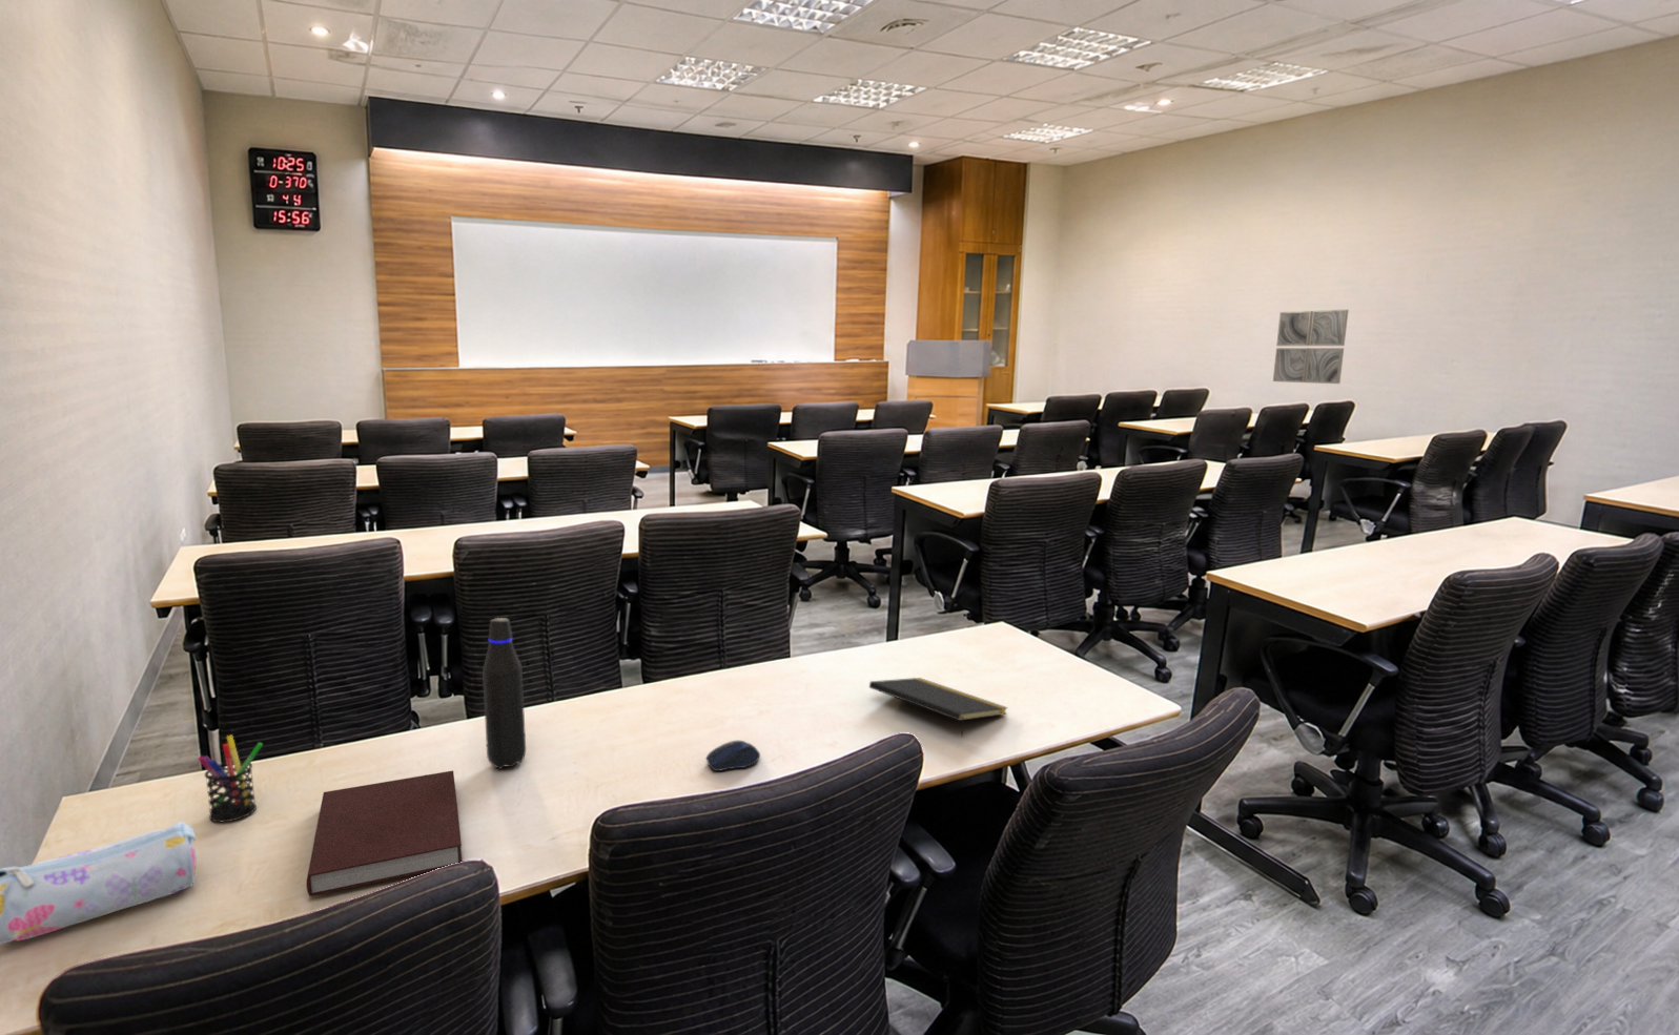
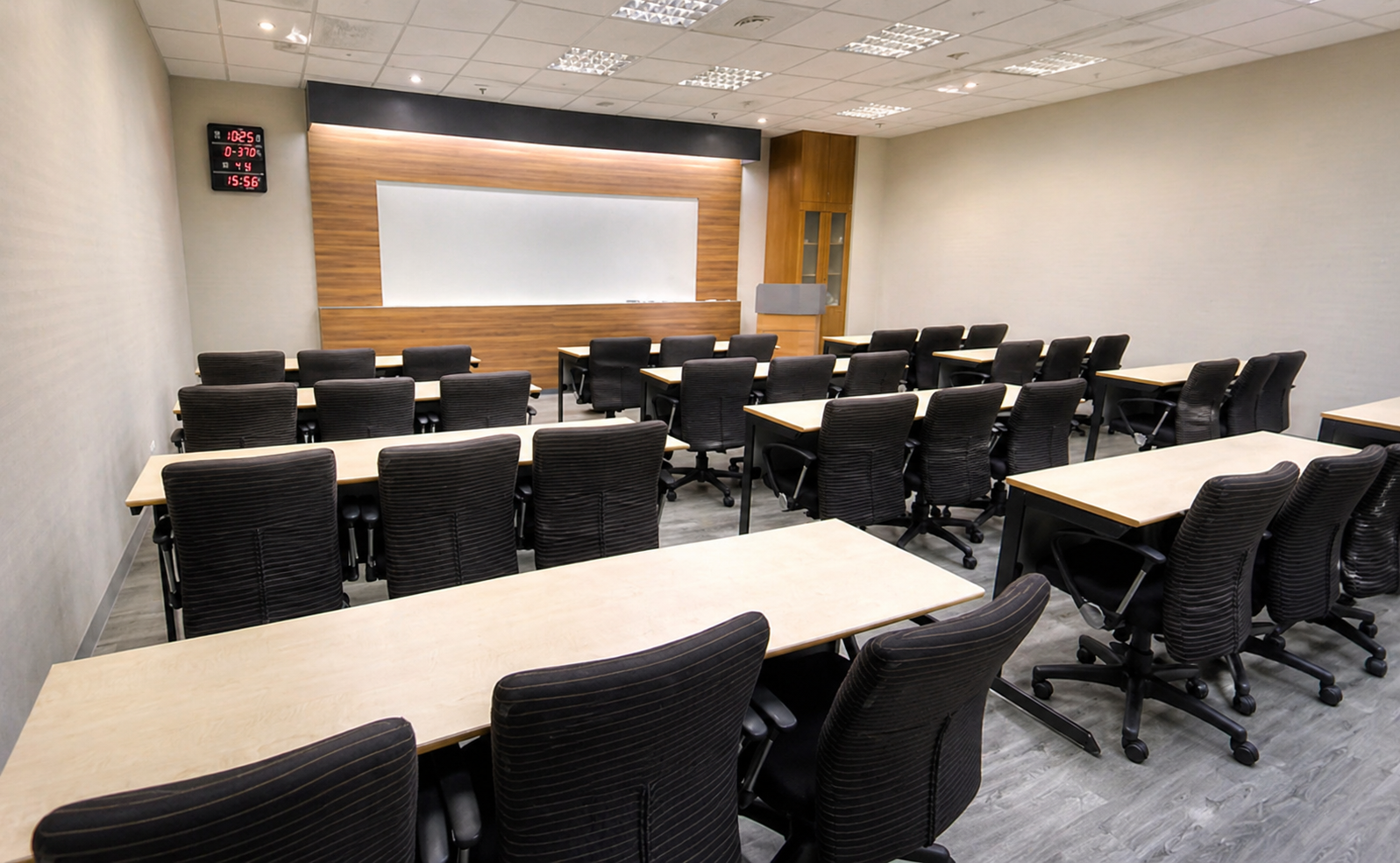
- wall art (1308, 348)
- water bottle (504, 692)
- notebook (387, 826)
- pencil case (97, 878)
- computer mouse (733, 751)
- pen holder (234, 775)
- notepad (938, 698)
